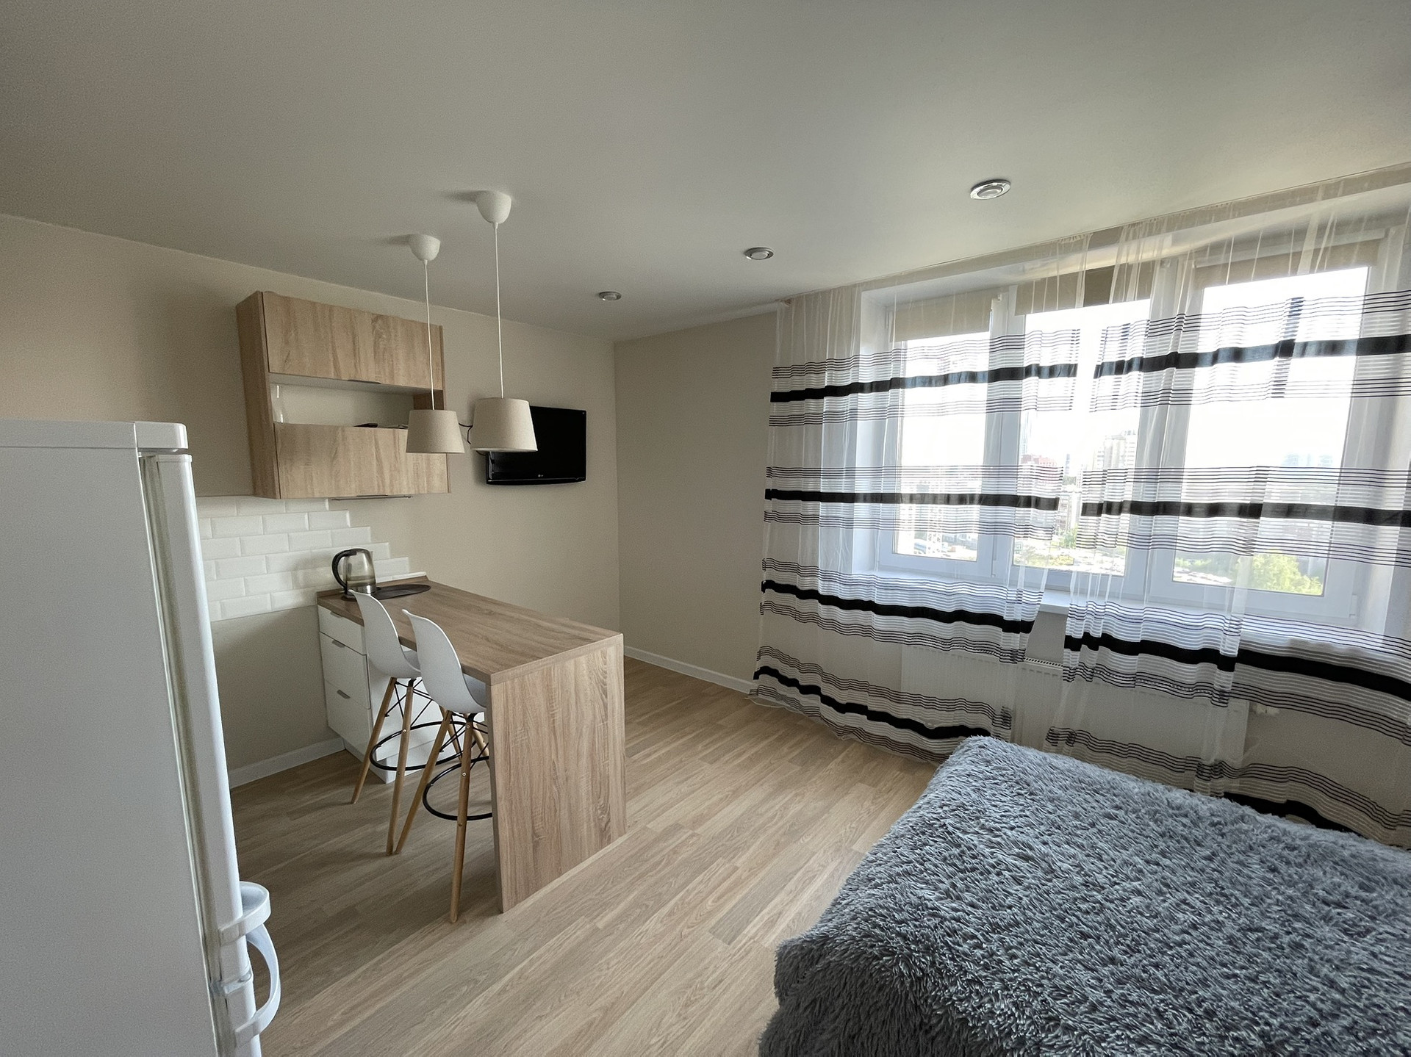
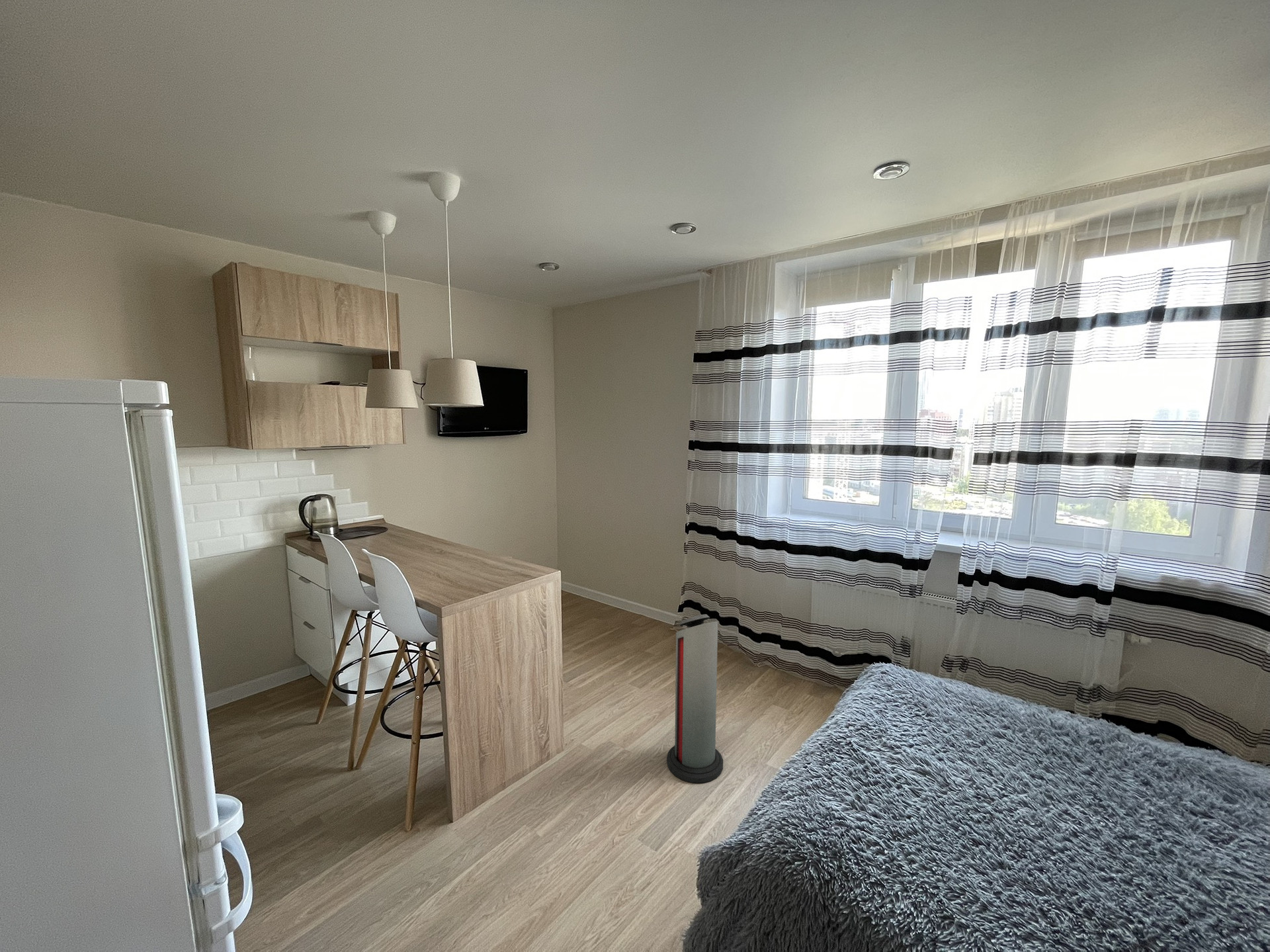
+ air purifier (696, 689)
